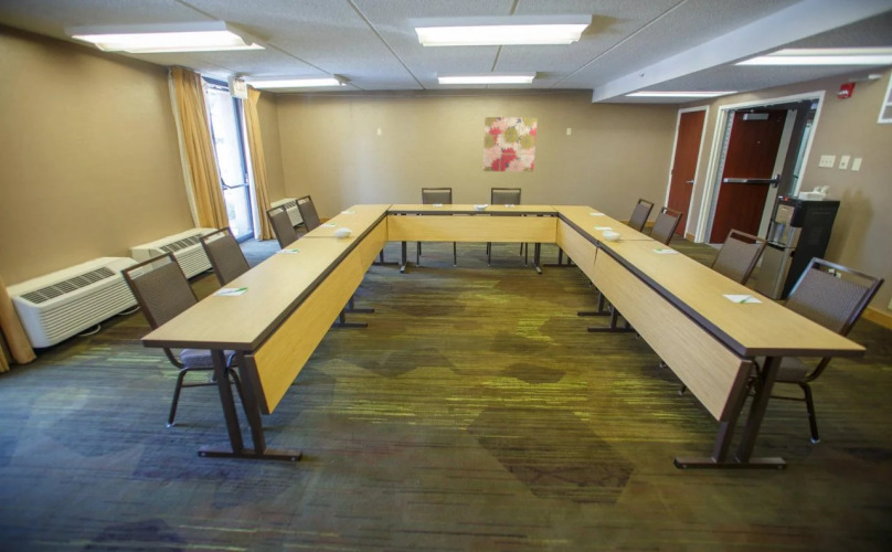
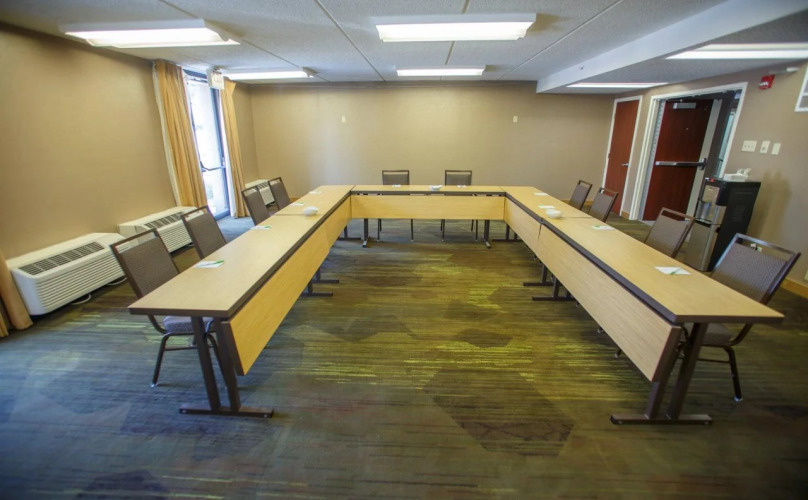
- wall art (509, 145)
